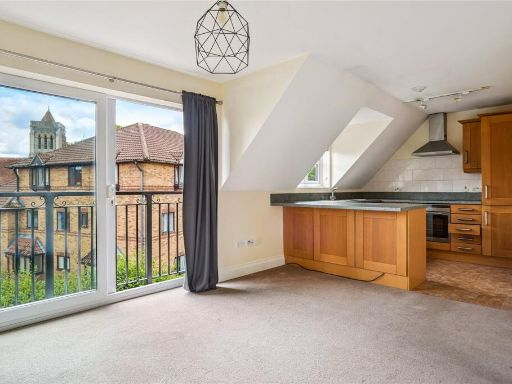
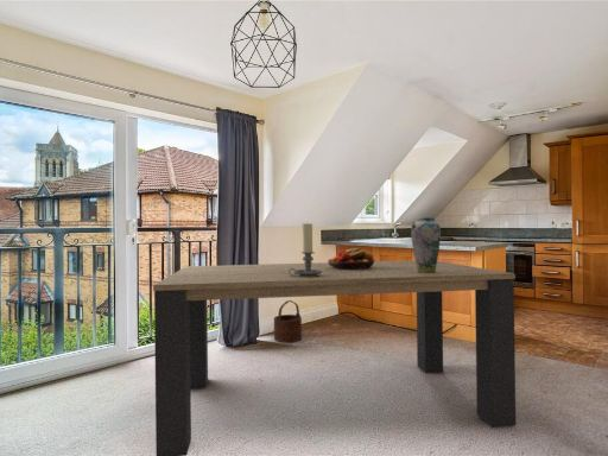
+ fruit bowl (350, 256)
+ vase (425, 245)
+ dining table (328, 294)
+ candle holder (304, 248)
+ wooden bucket (287, 319)
